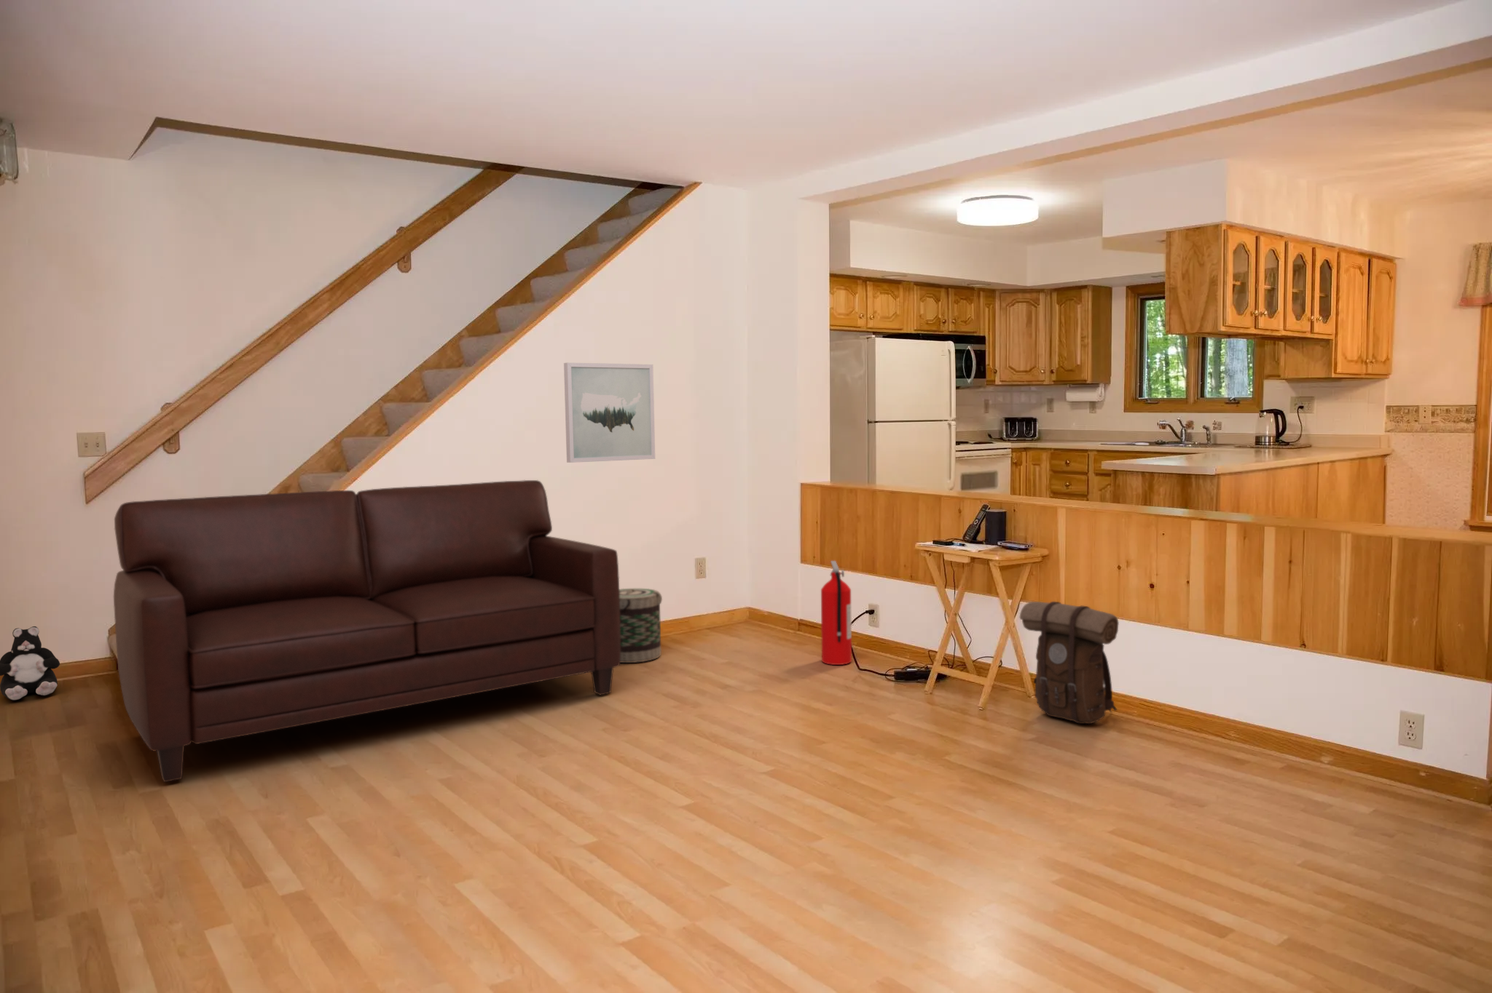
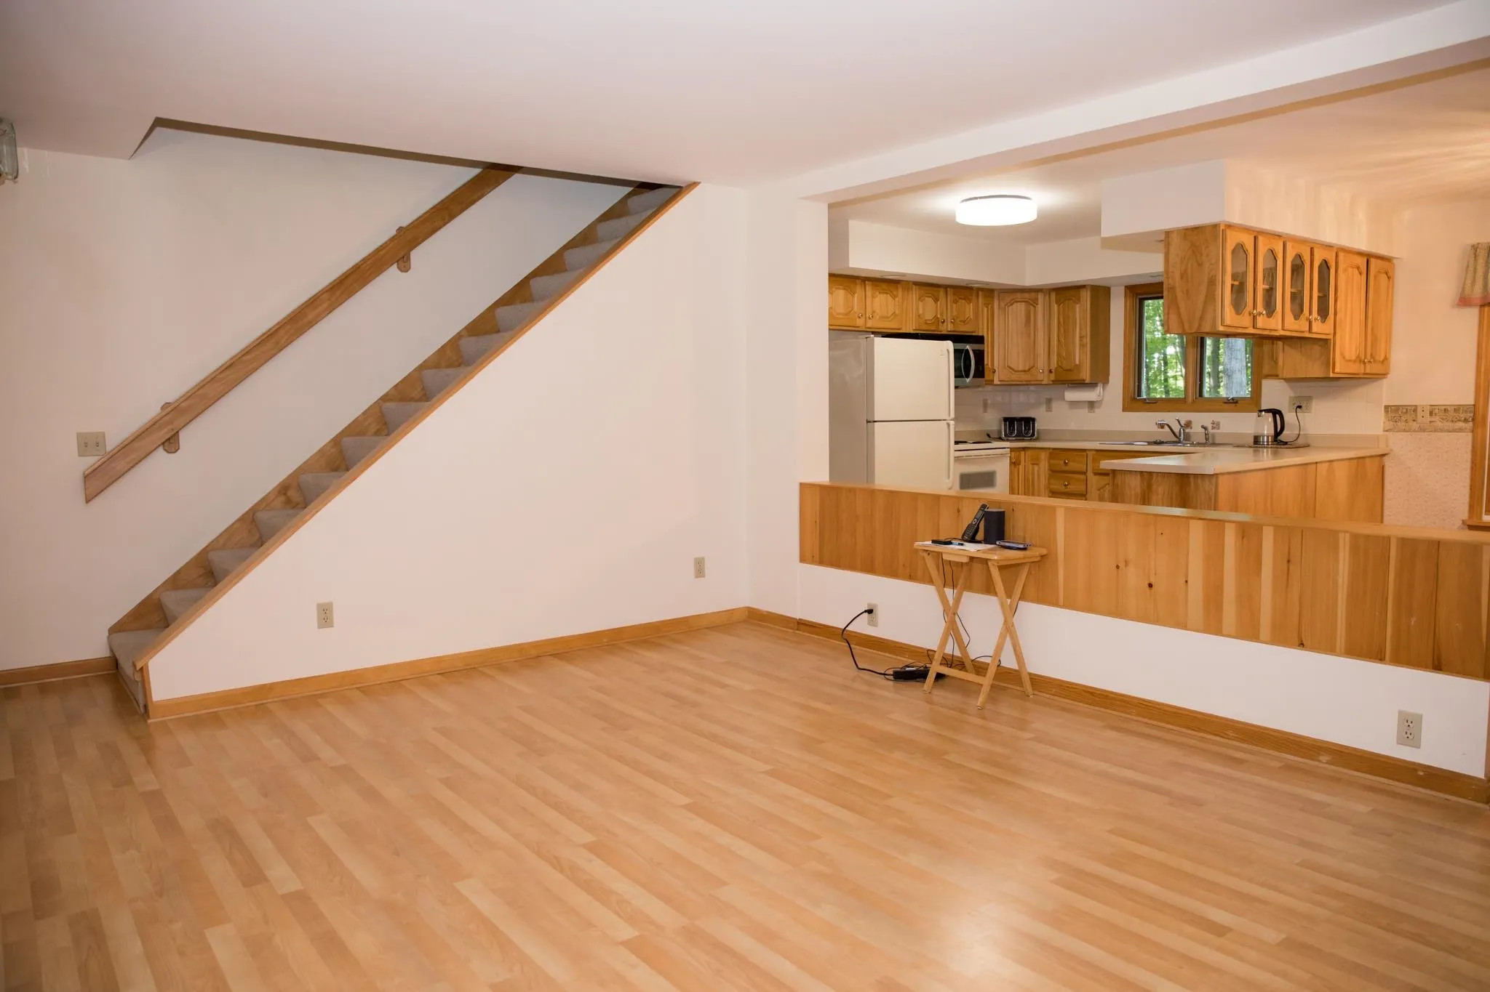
- backpack (1077, 659)
- sofa (380, 603)
- fire extinguisher (835, 613)
- plush toy (27, 662)
- basket (633, 623)
- wall art (610, 412)
